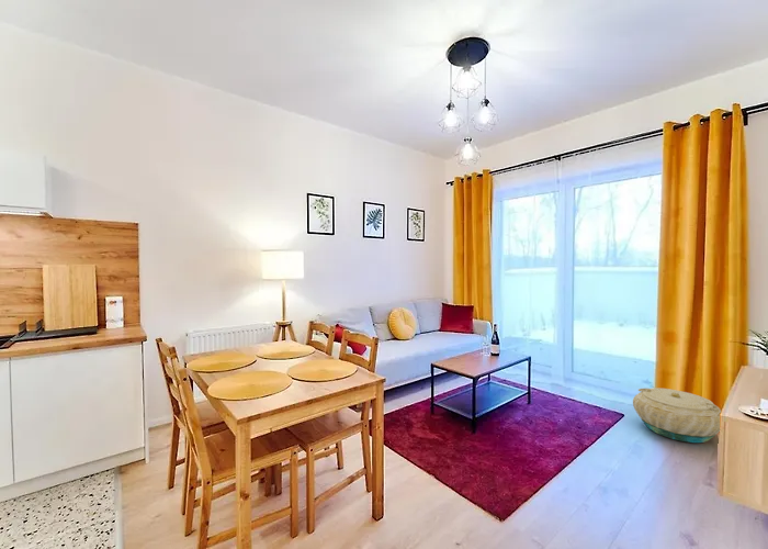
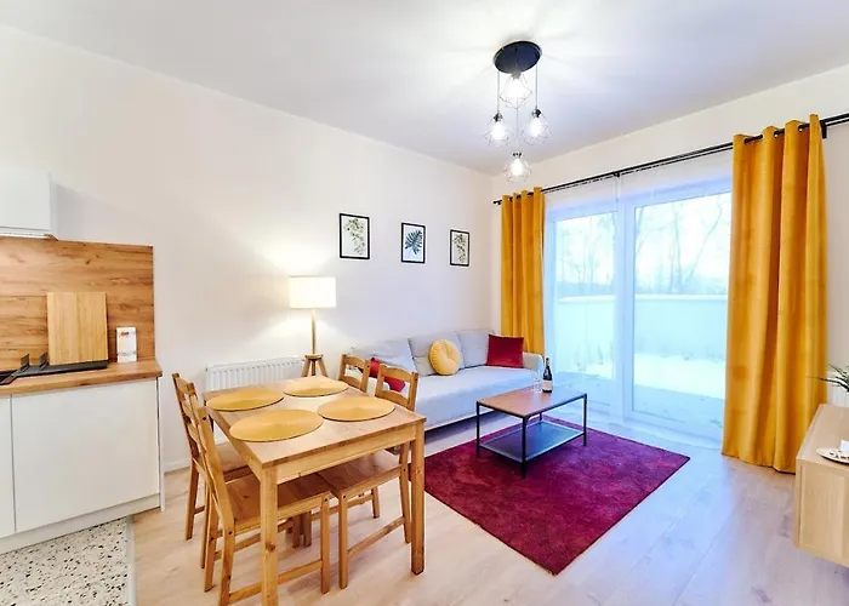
- basket (676, 412)
